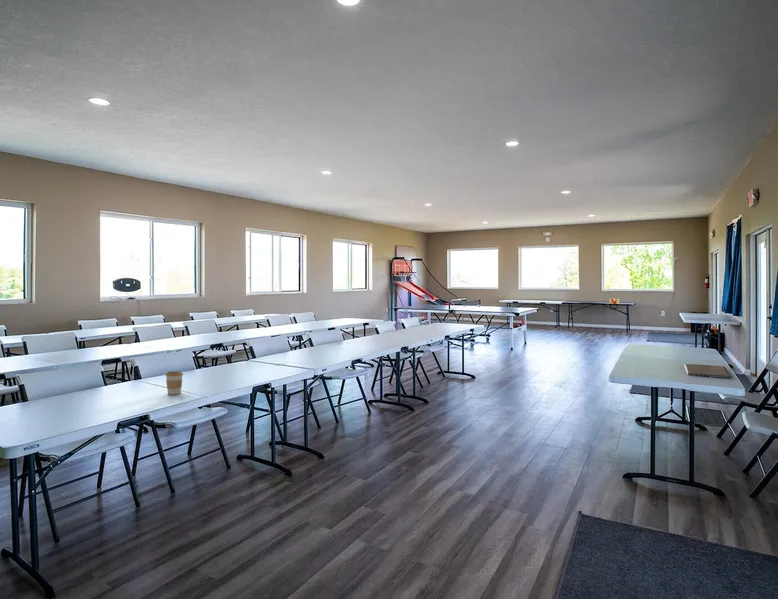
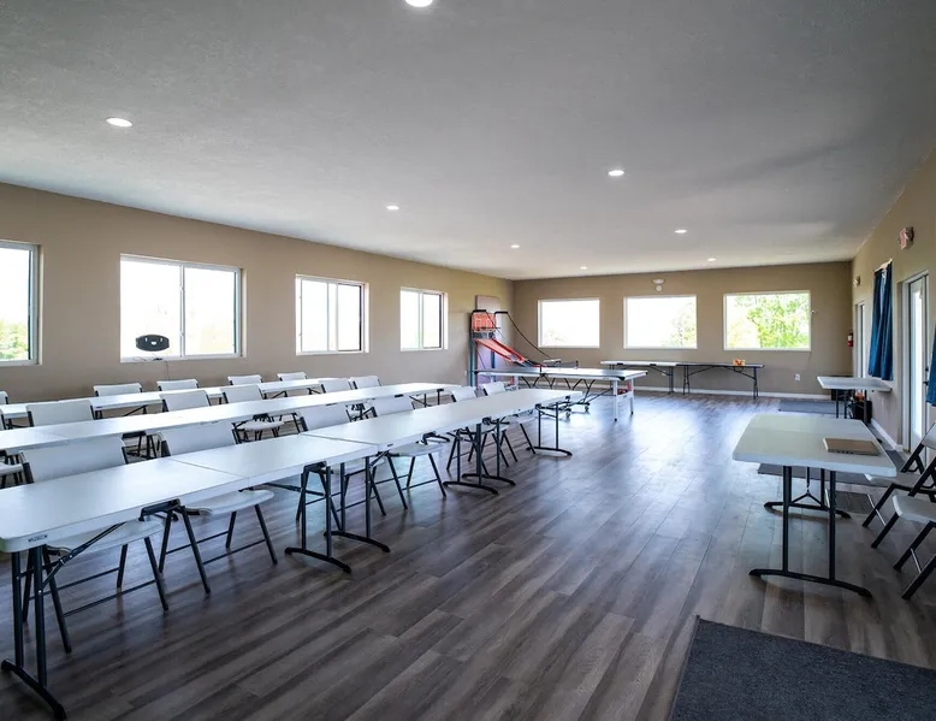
- coffee cup (174, 382)
